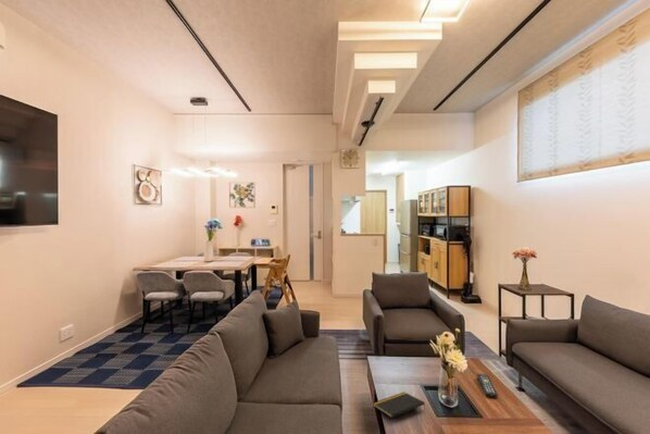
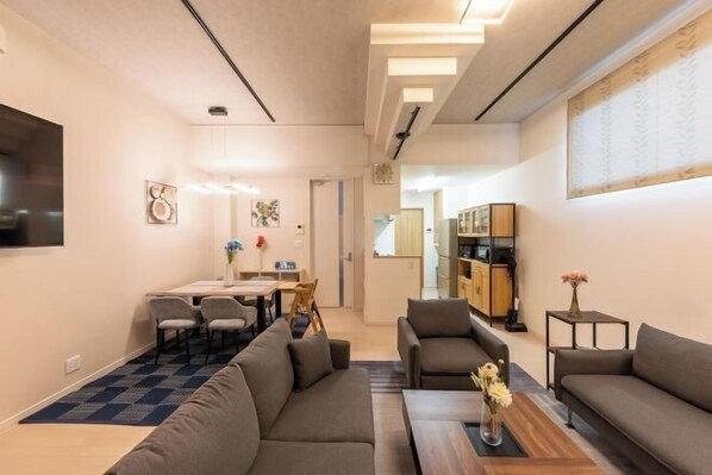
- notepad (398, 404)
- remote control (486, 384)
